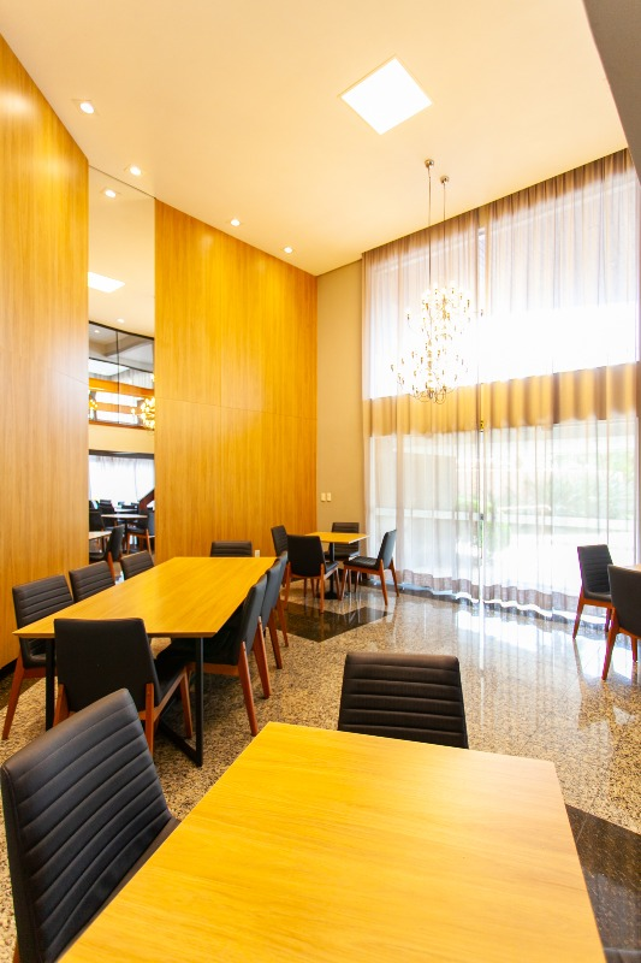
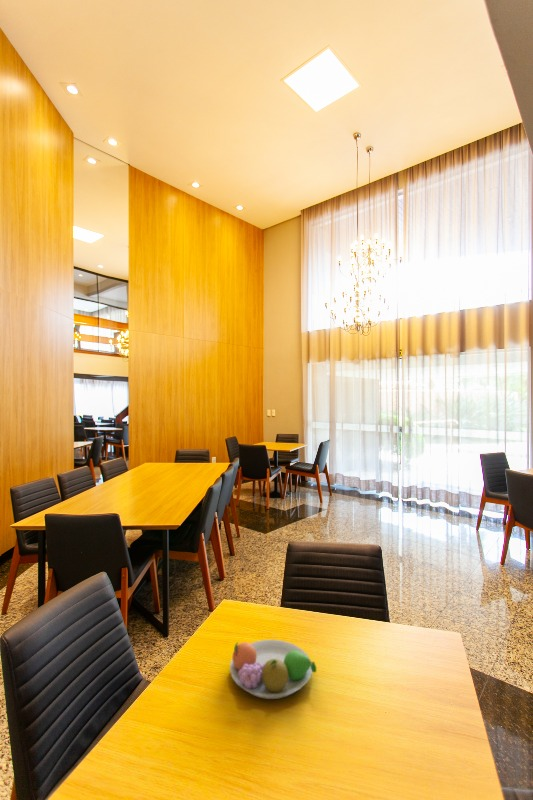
+ fruit bowl (273, 658)
